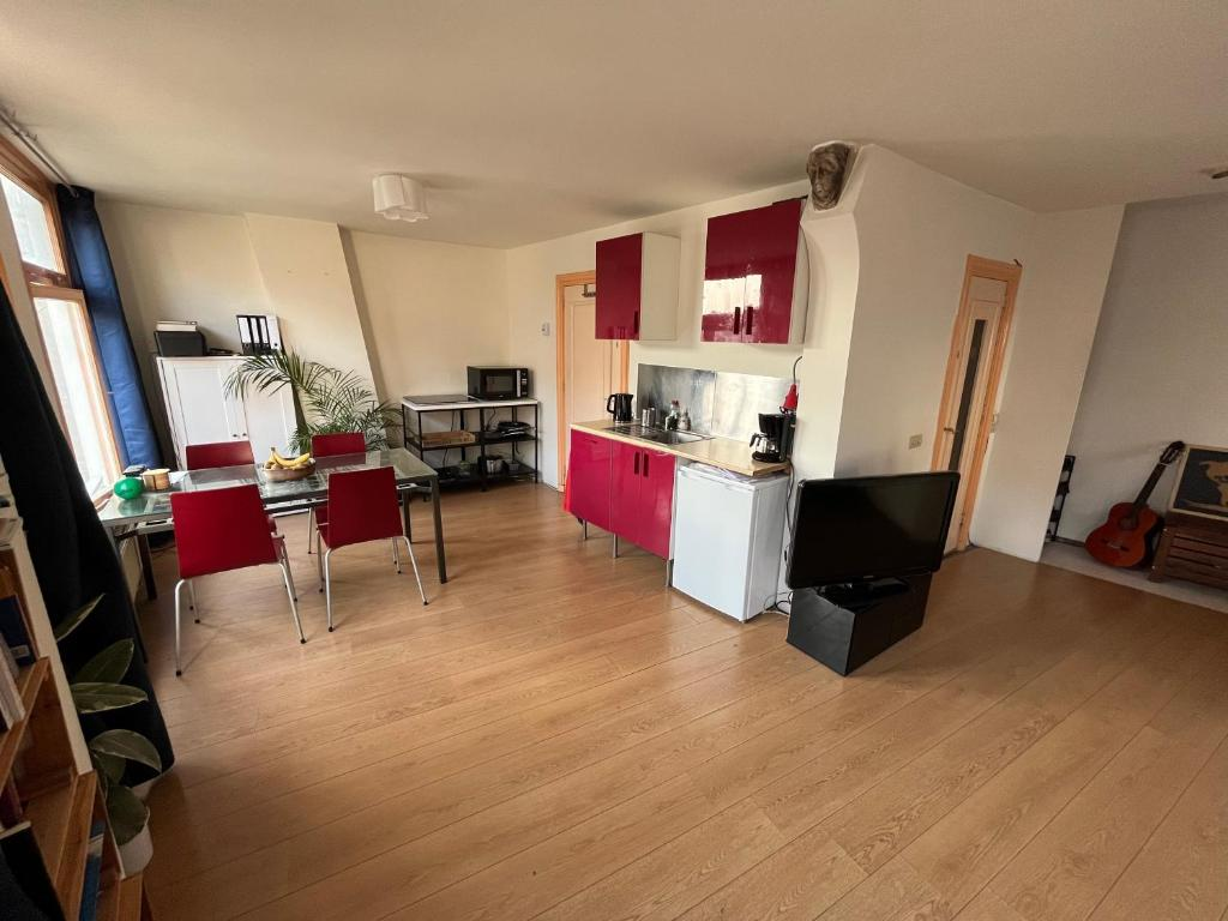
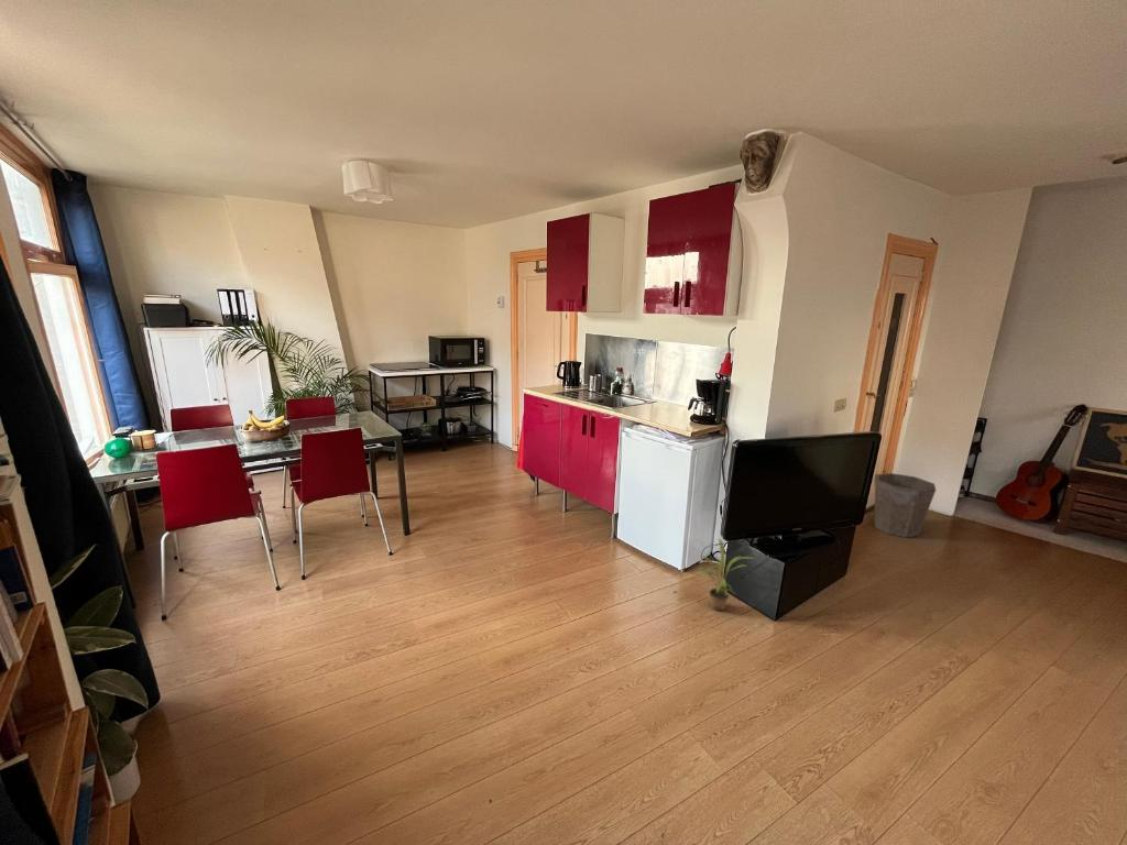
+ waste bin (899, 505)
+ potted plant (724, 579)
